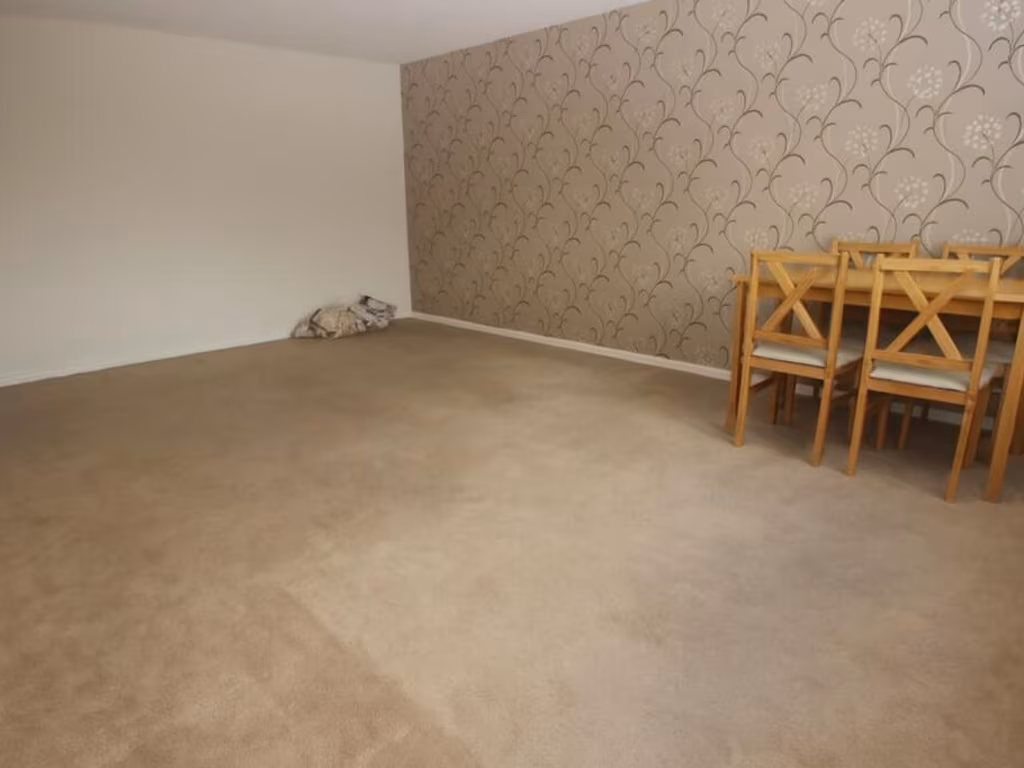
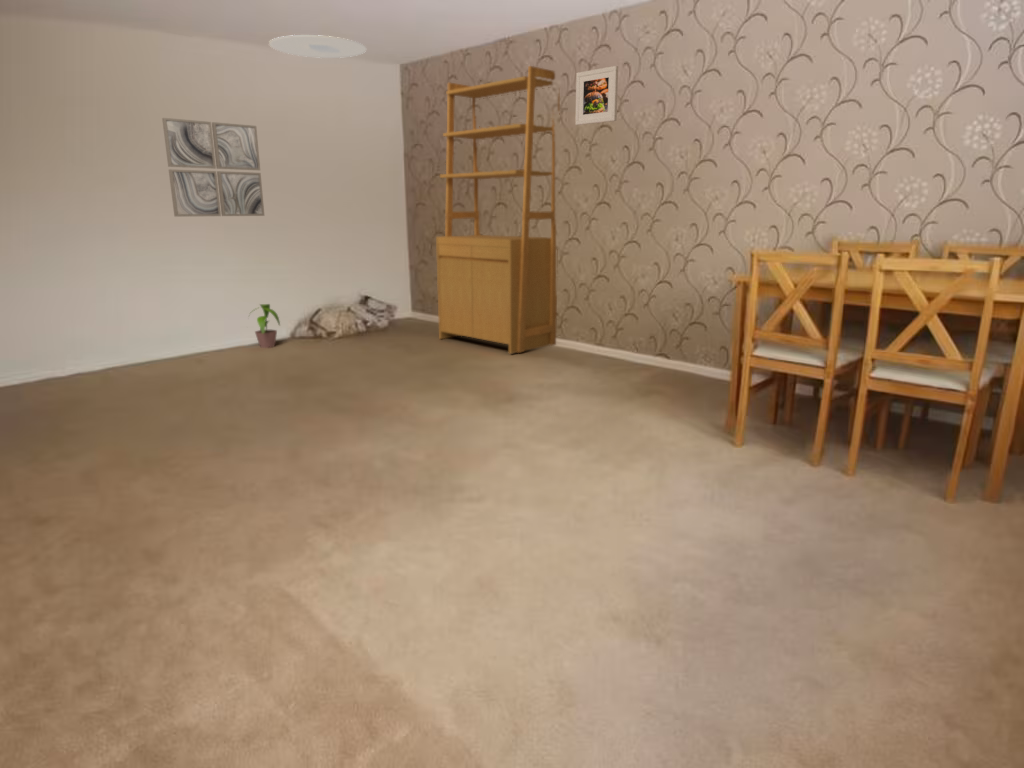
+ shelving unit (478, 215)
+ ceiling light (318, 42)
+ wall art (215, 168)
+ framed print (596, 96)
+ potted plant (264, 325)
